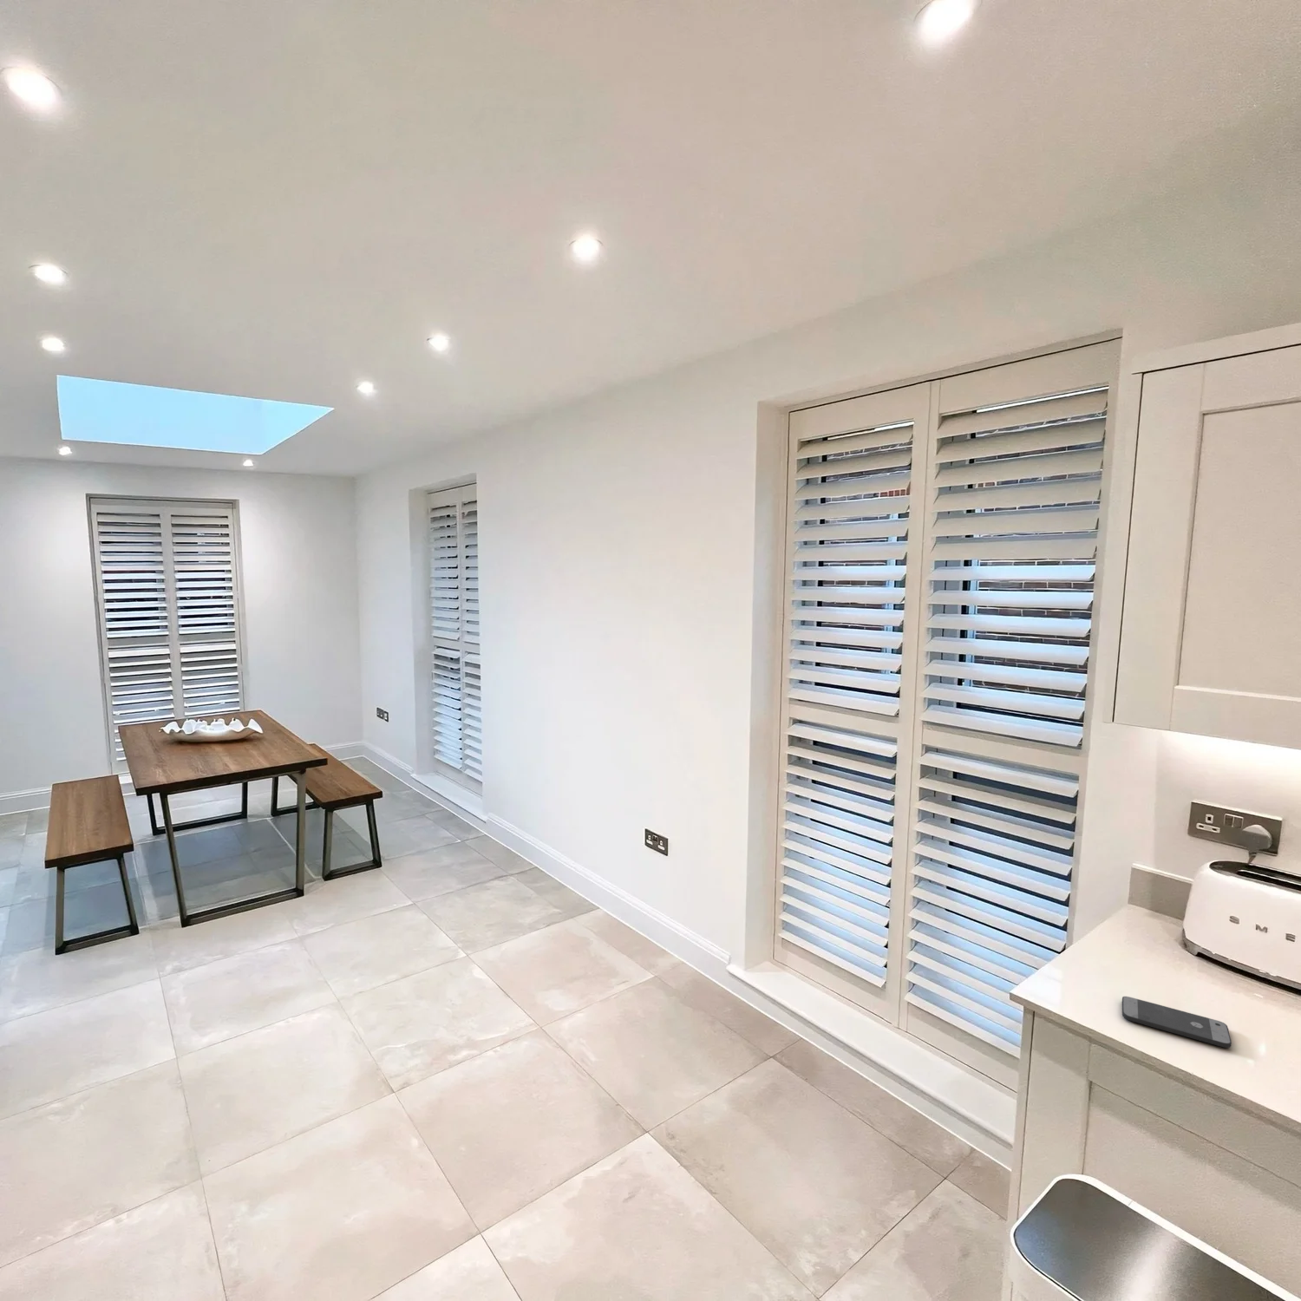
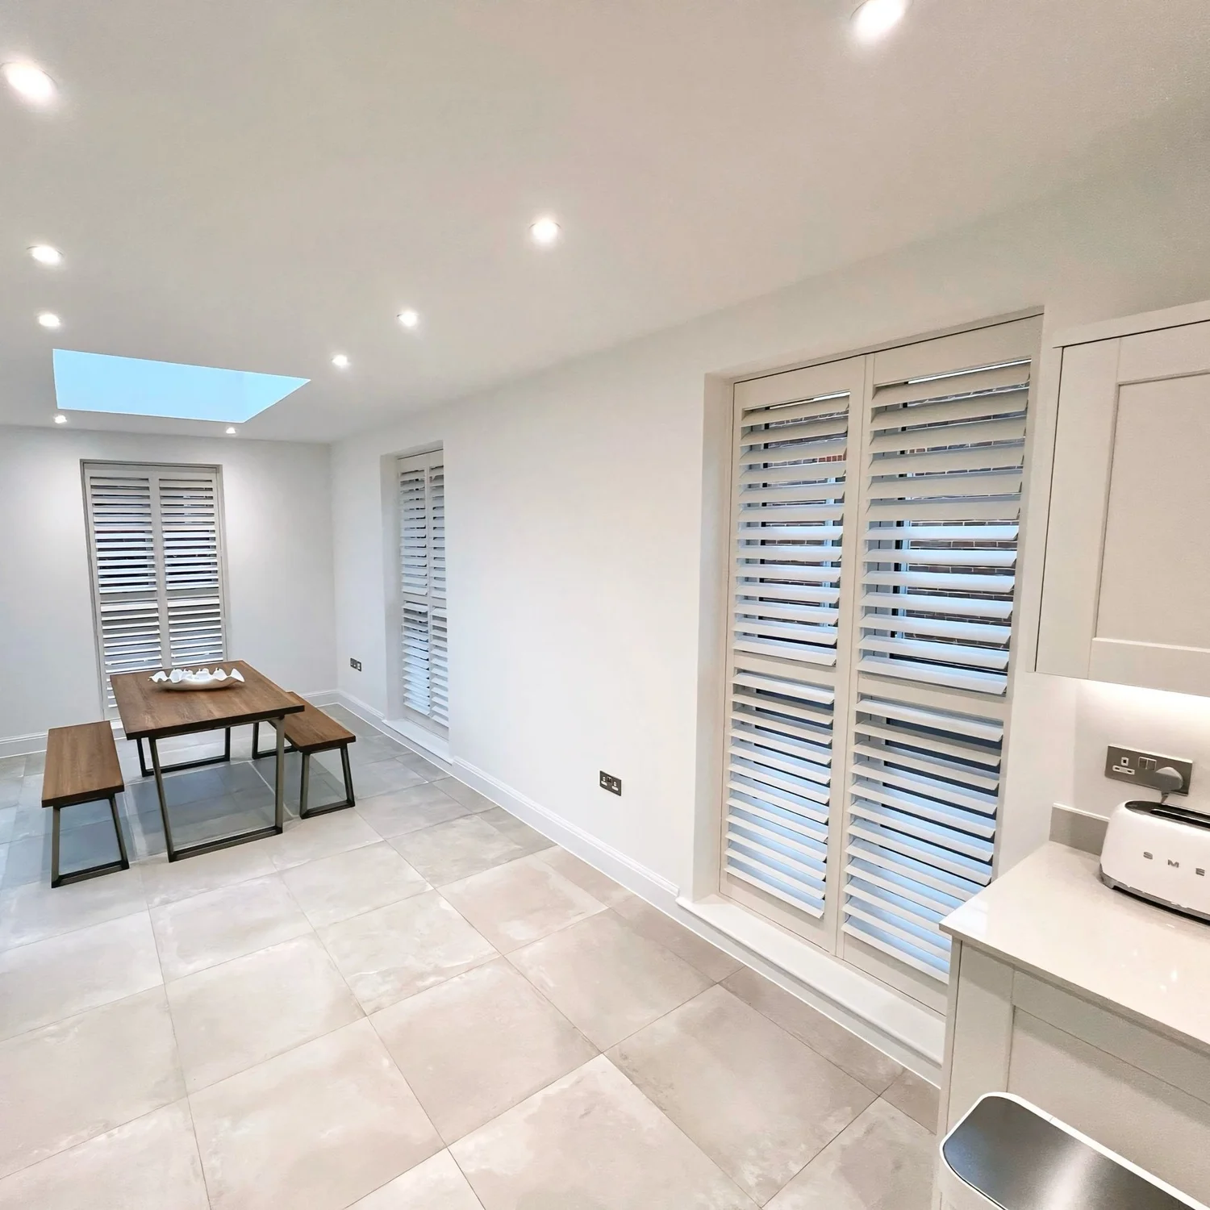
- smartphone (1174, 1021)
